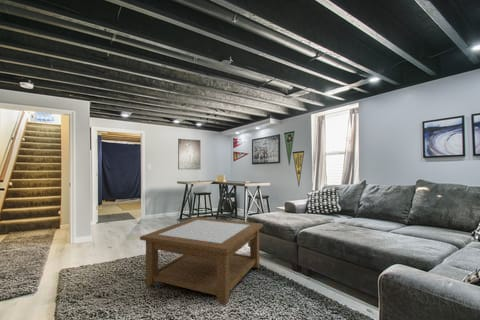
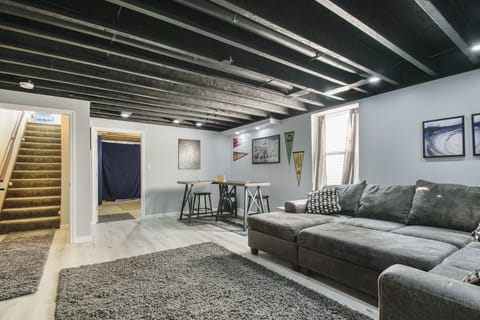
- coffee table (207, 252)
